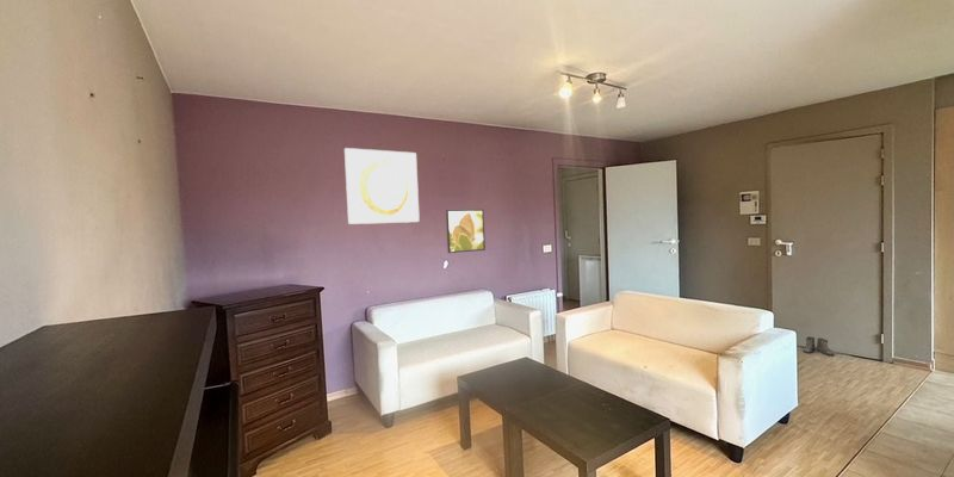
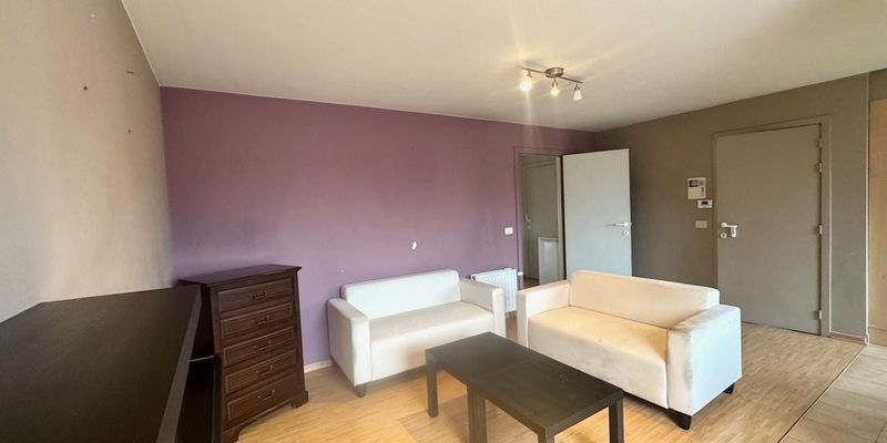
- boots (817, 345)
- wall art (383, 186)
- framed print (465, 230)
